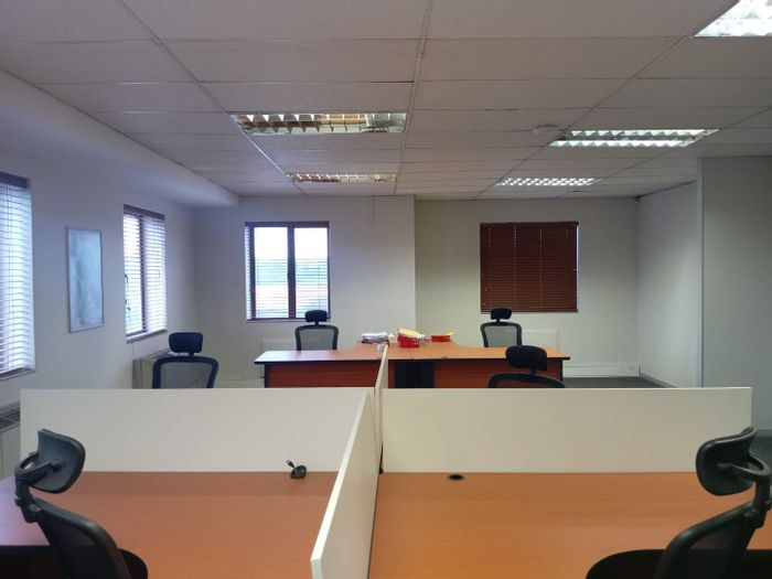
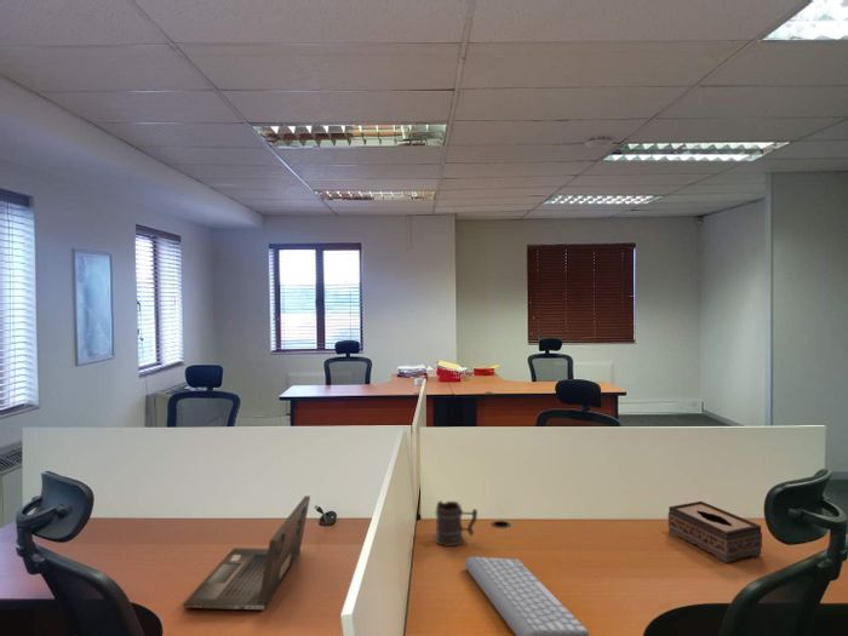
+ computer keyboard (520, 592)
+ tissue box (712, 529)
+ laptop (252, 549)
+ mug (455, 521)
